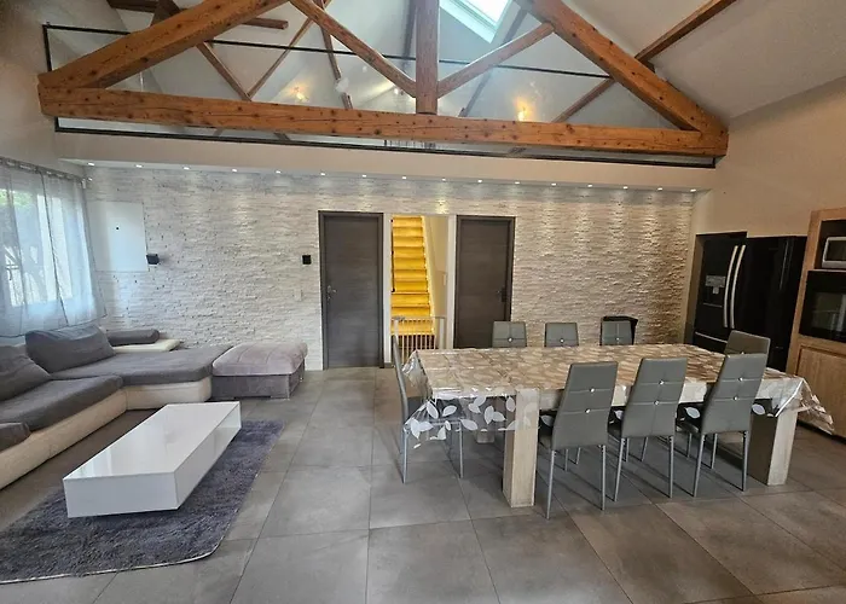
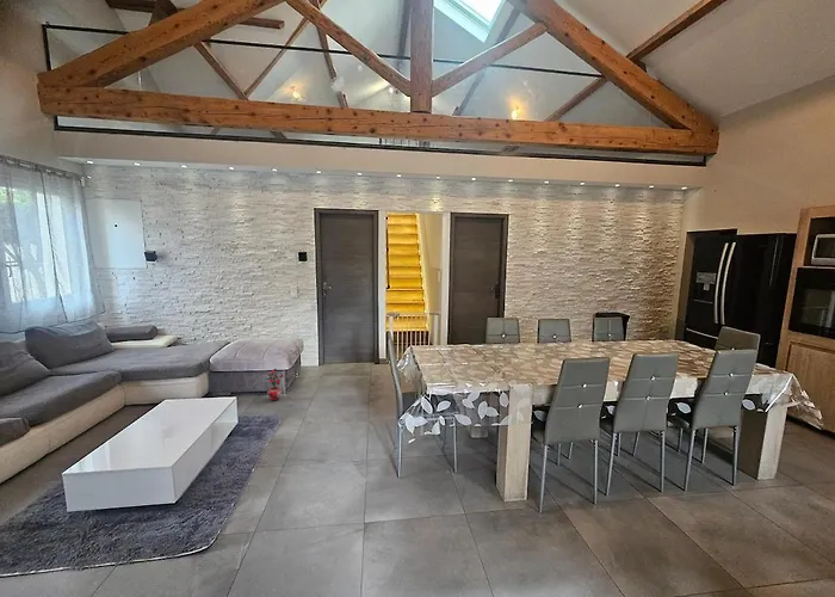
+ potted plant (273, 383)
